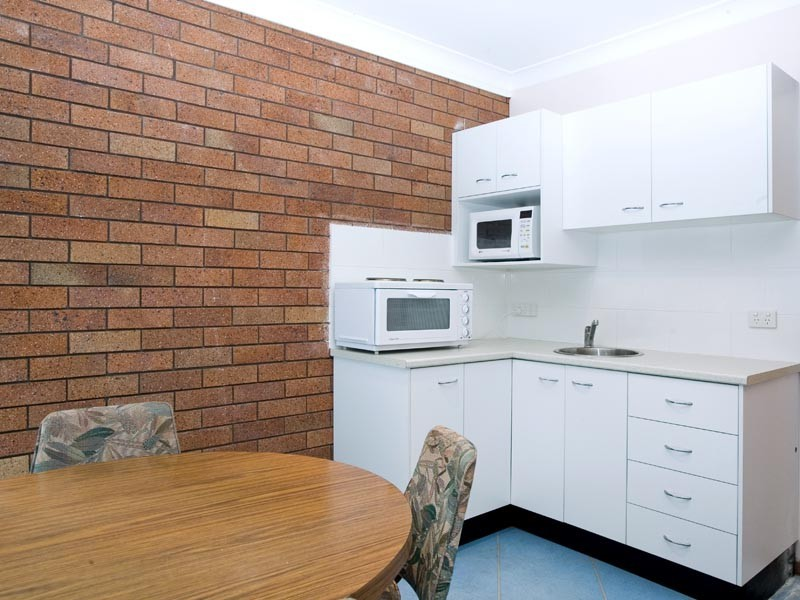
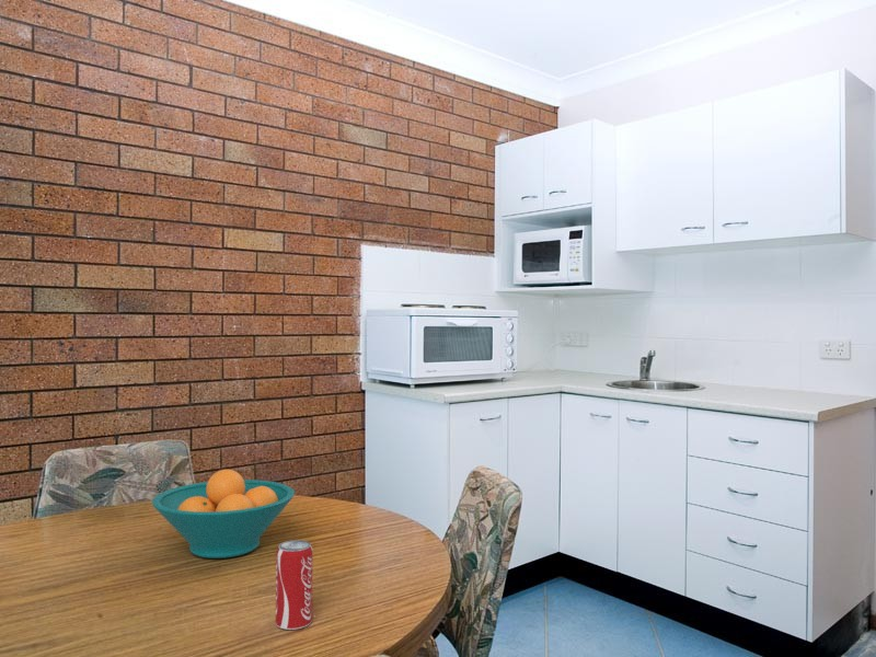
+ fruit bowl (224, 509)
+ beverage can (293, 583)
